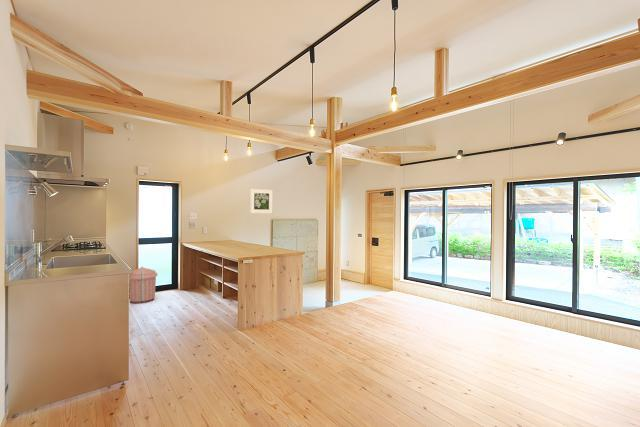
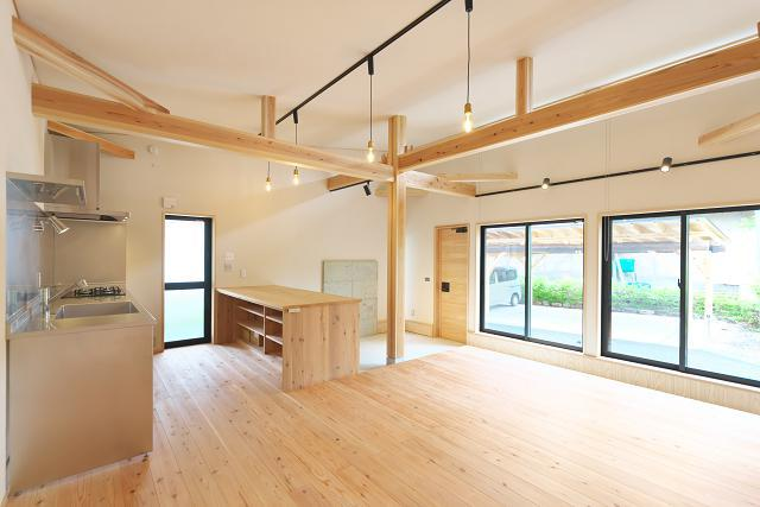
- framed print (261, 201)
- trash can (142, 283)
